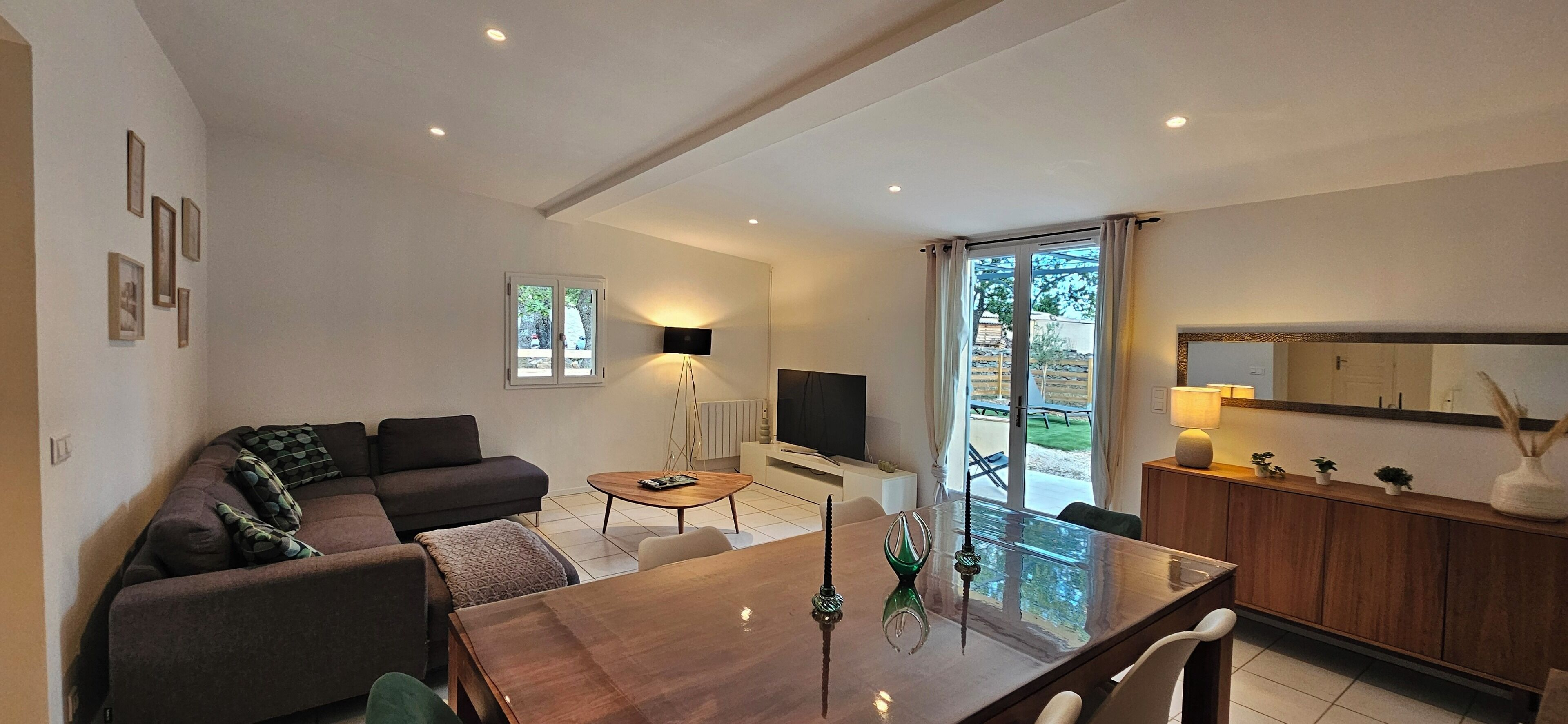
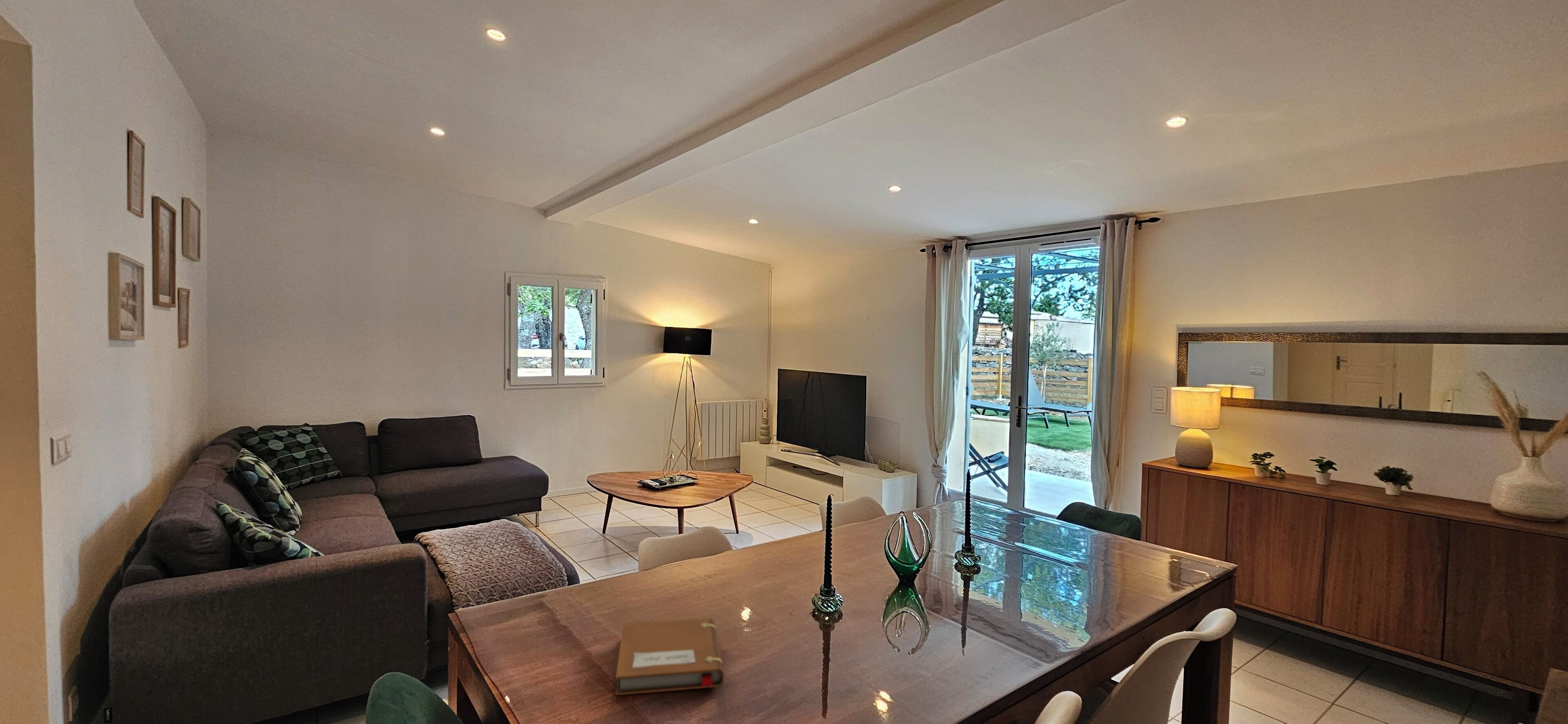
+ notebook (670, 654)
